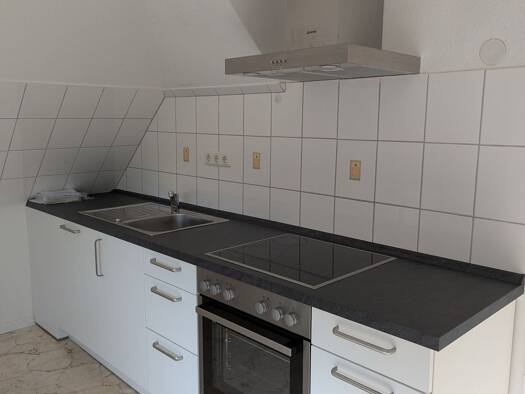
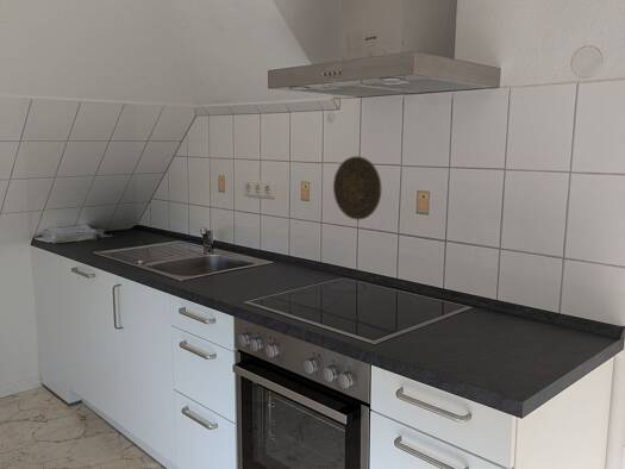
+ decorative plate (355, 188)
